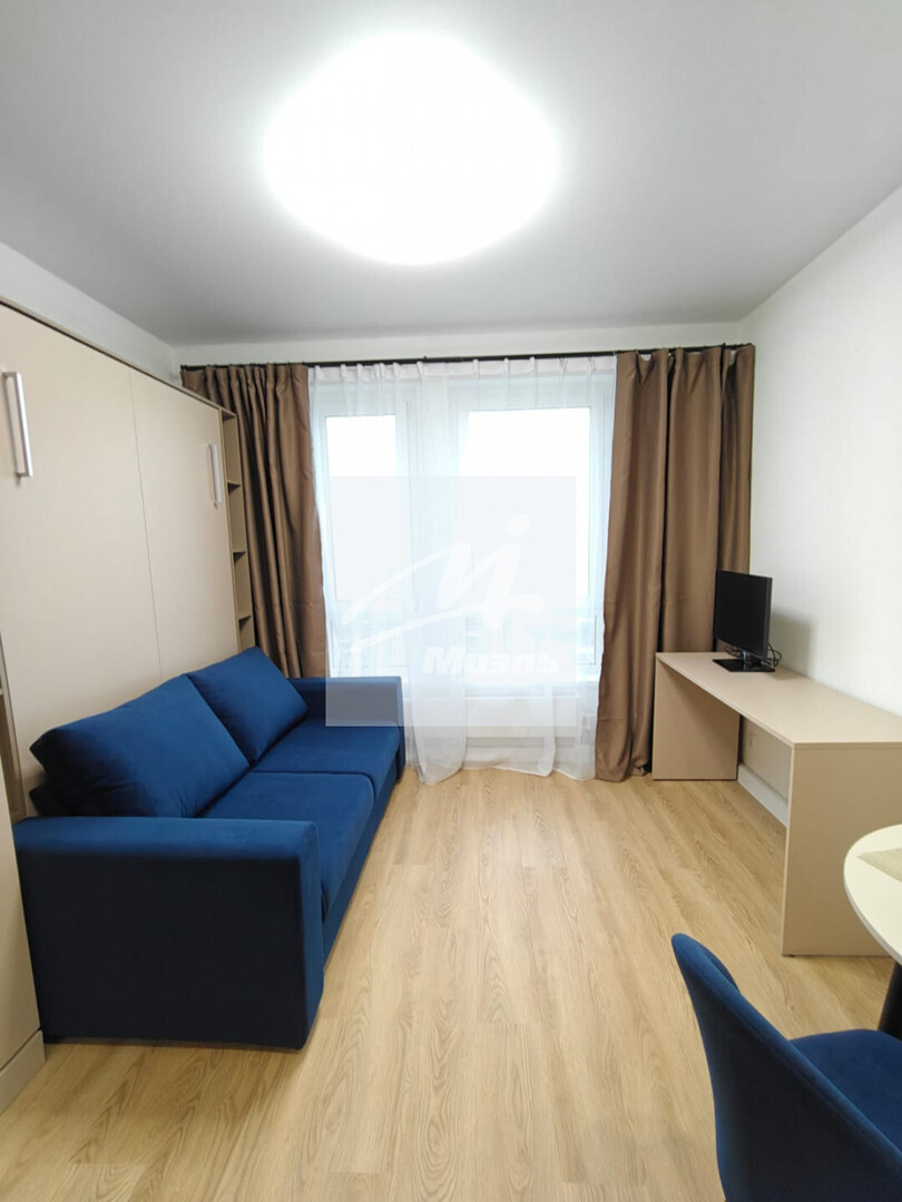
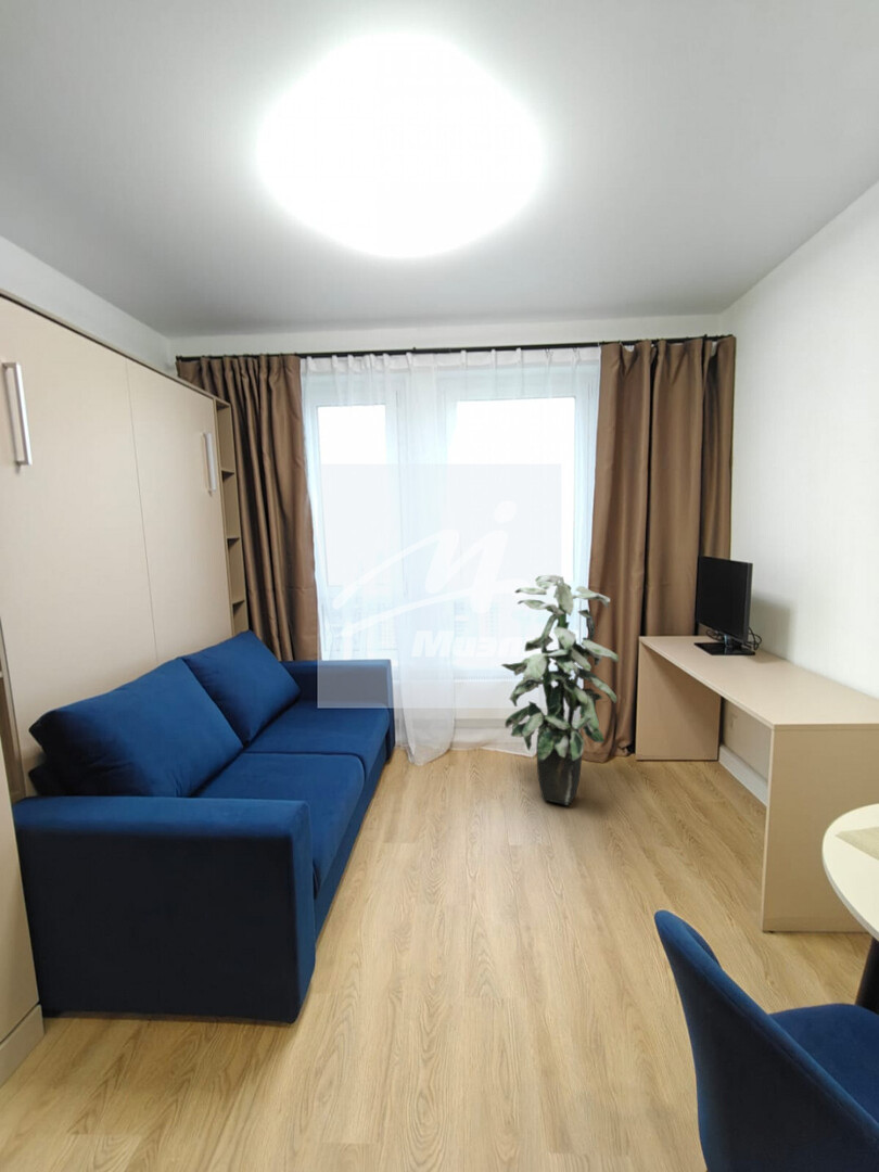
+ indoor plant (555, 686)
